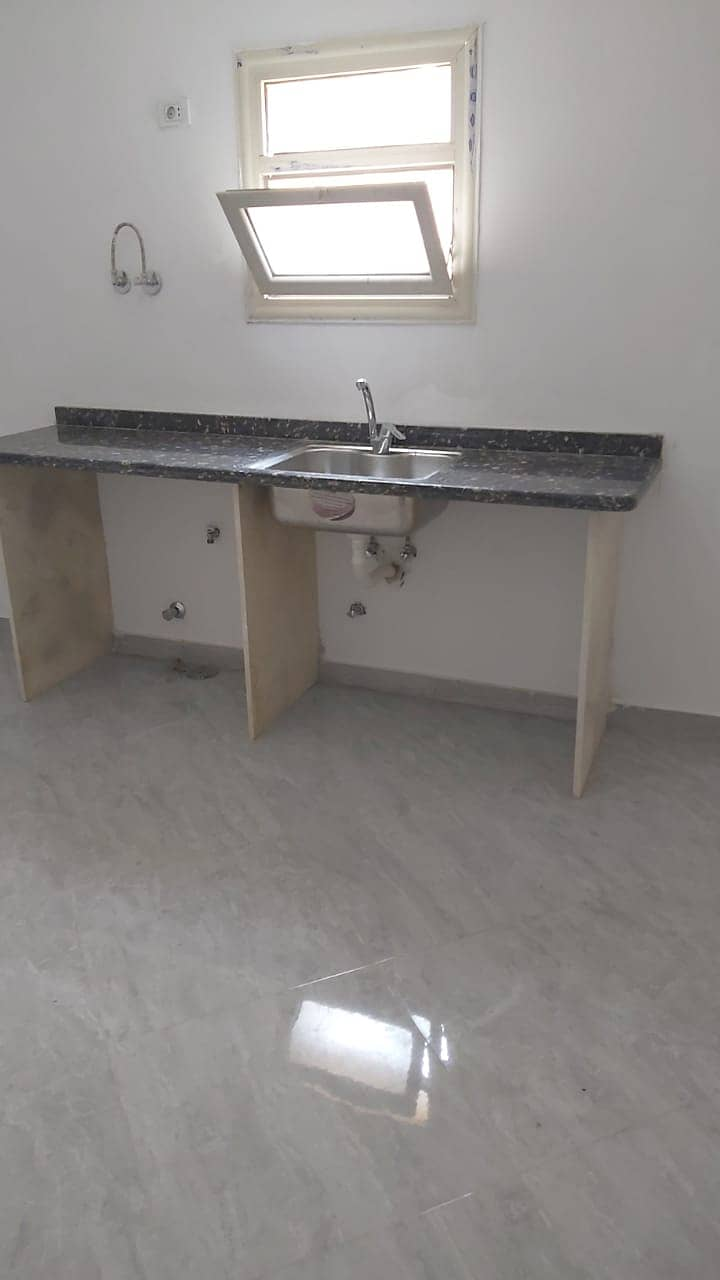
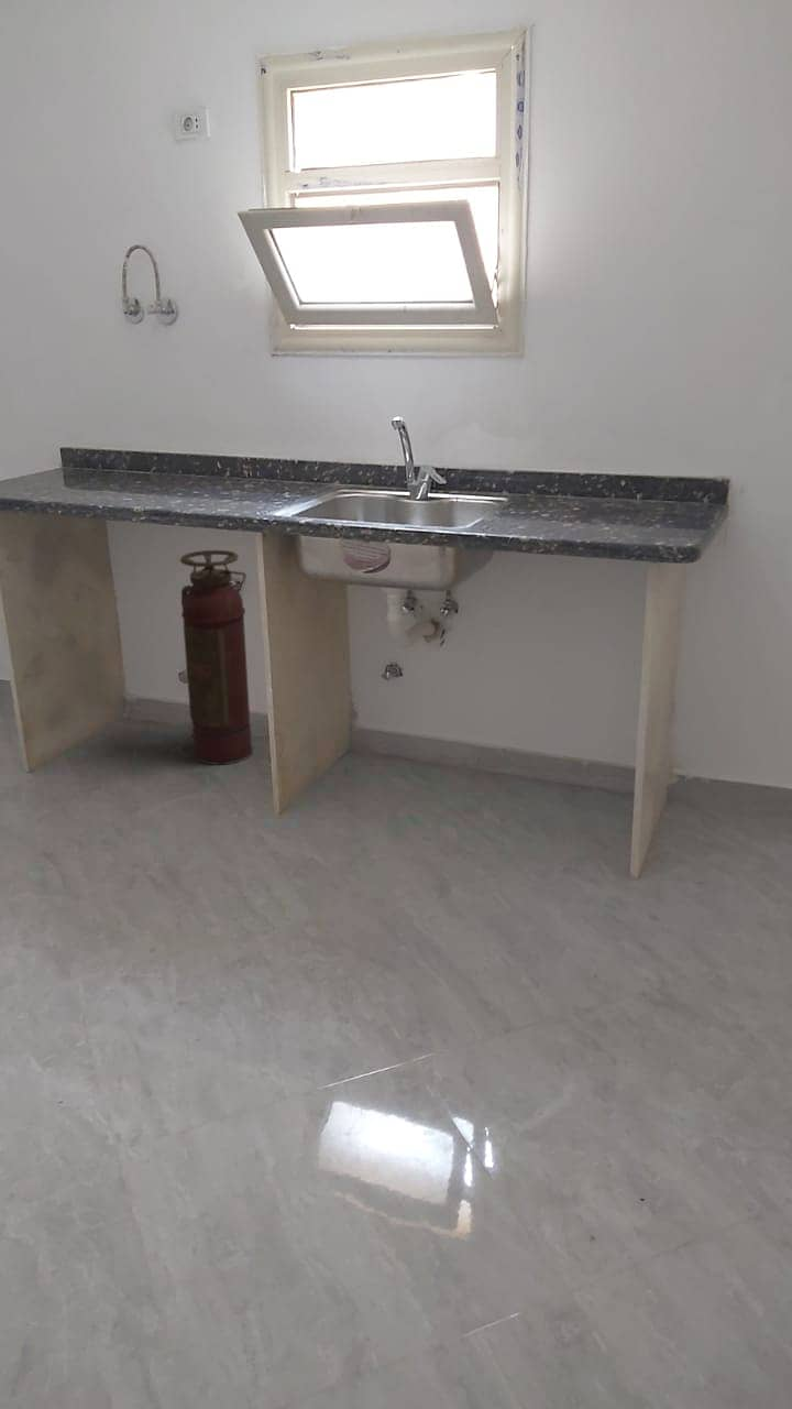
+ fire extinguisher (213, 657)
